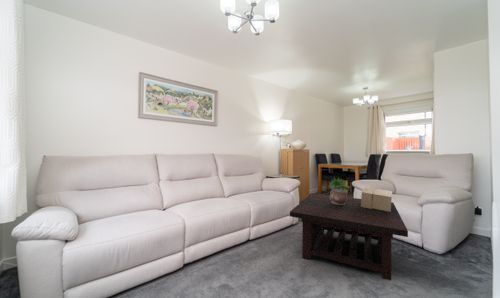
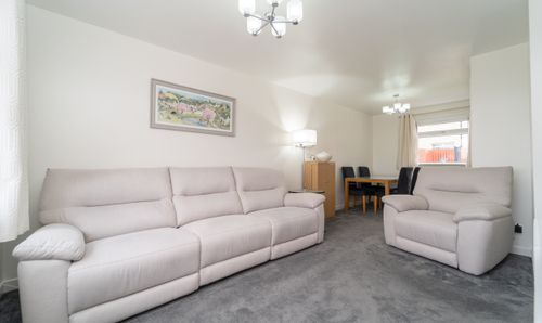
- decorative box (376, 198)
- potted plant (340, 190)
- coffee table (345, 228)
